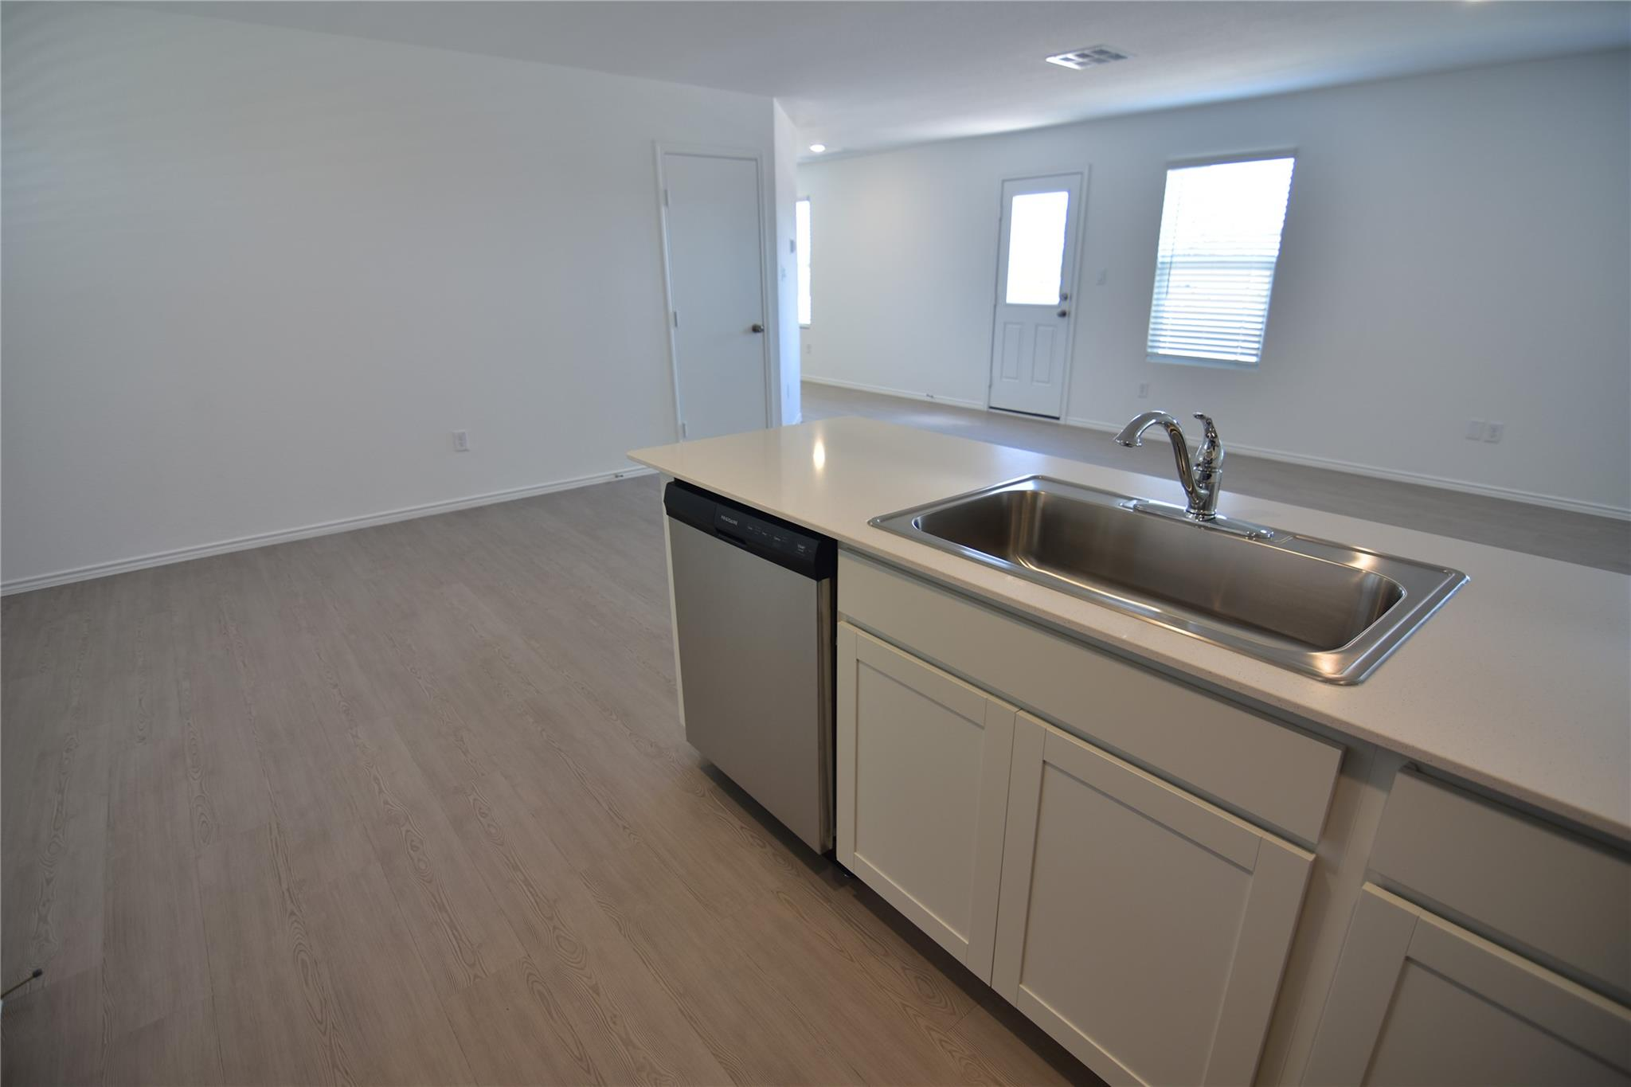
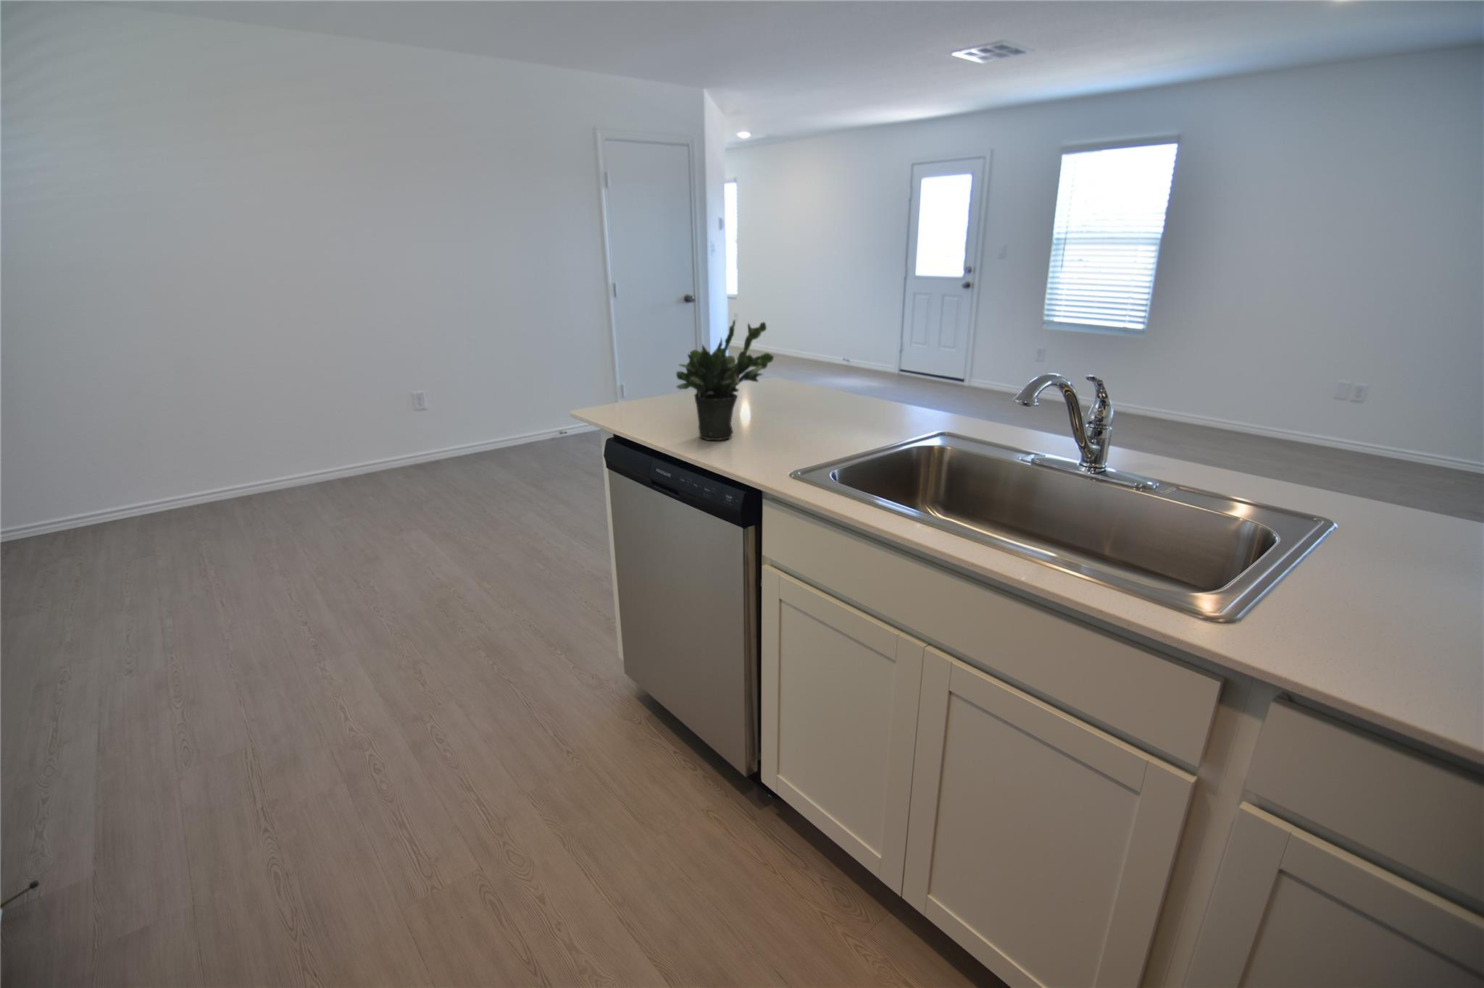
+ potted plant (734, 378)
